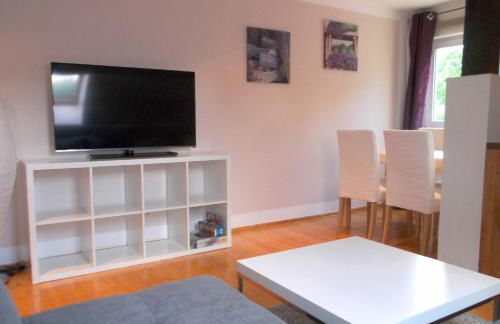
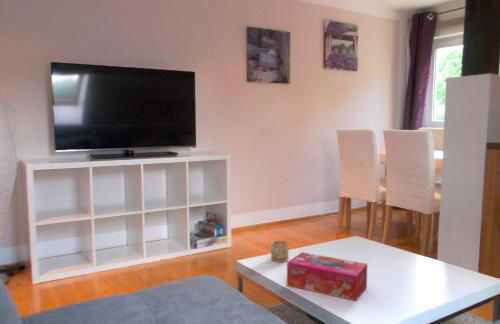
+ mug (280, 250)
+ tissue box (326, 274)
